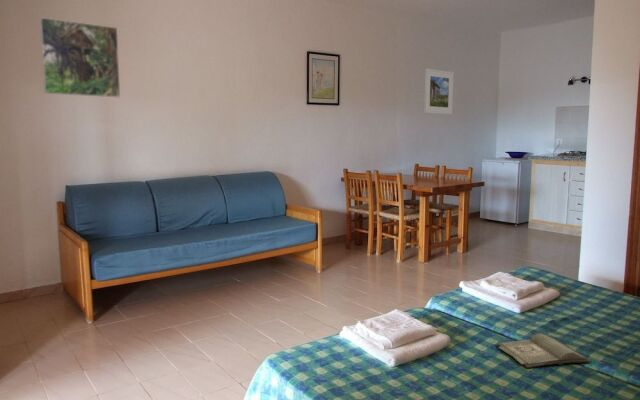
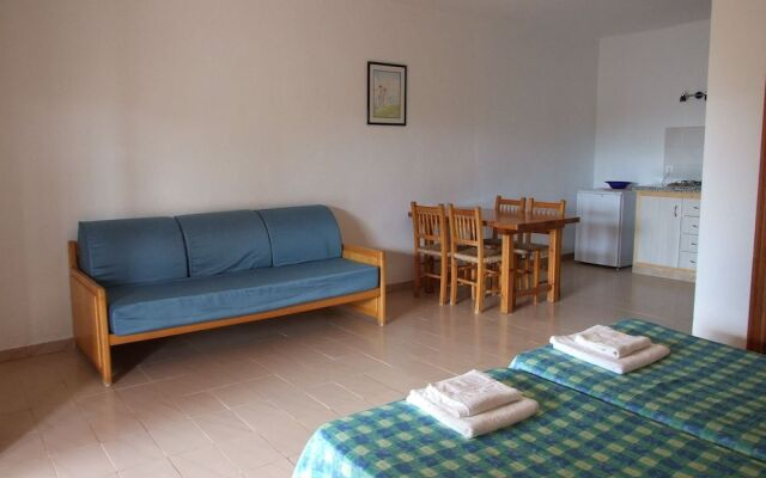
- hardback book (541, 348)
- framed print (81, 59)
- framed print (439, 92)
